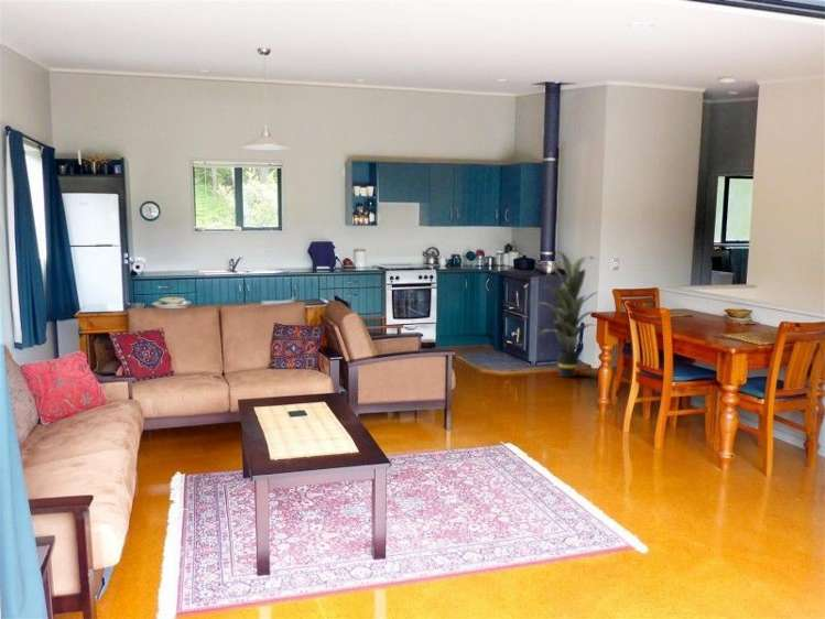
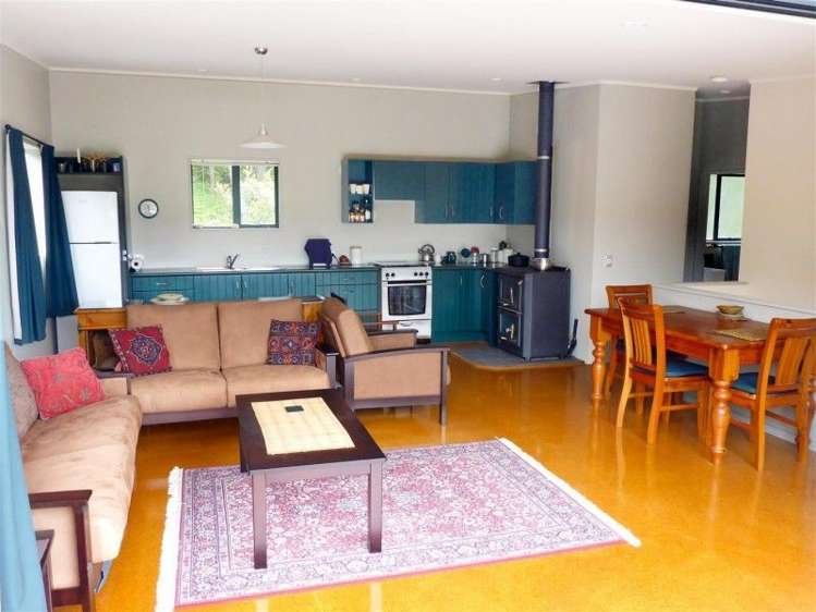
- indoor plant (563, 313)
